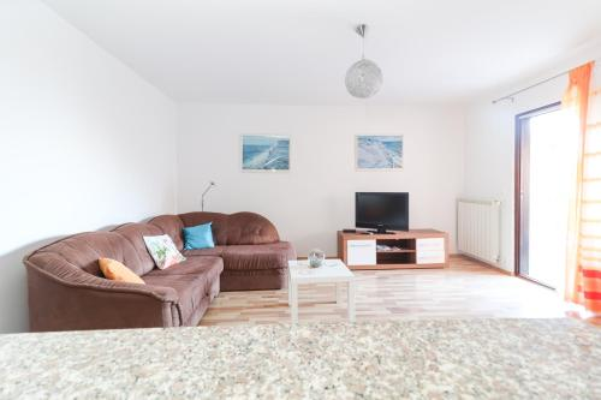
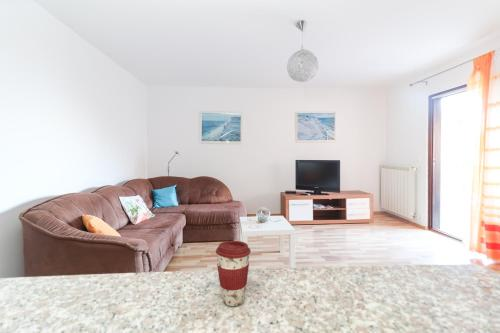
+ coffee cup (233, 272)
